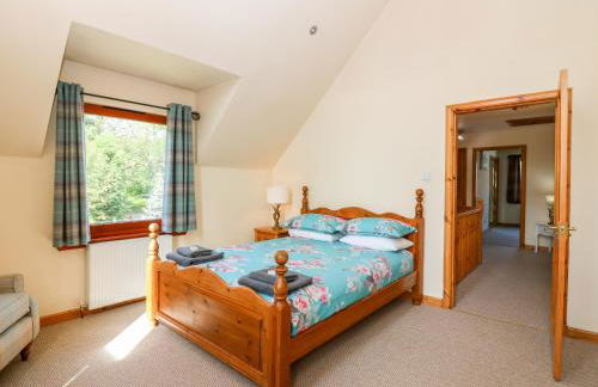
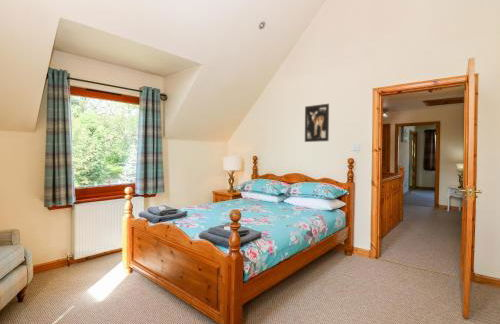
+ wall art (316, 123)
